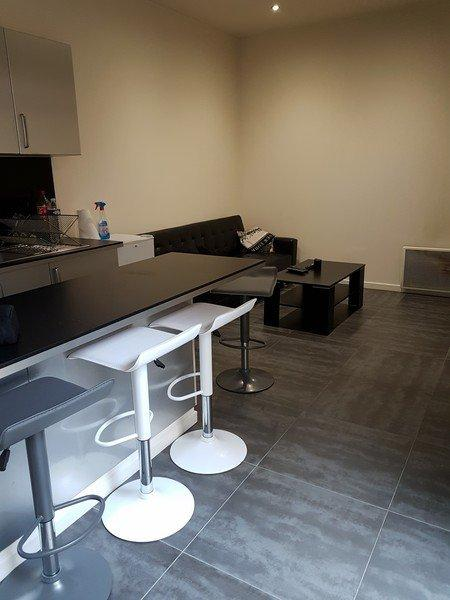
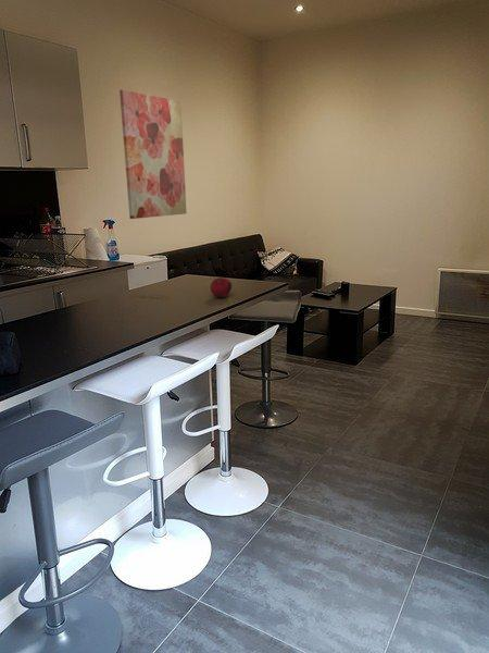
+ fruit (221, 286)
+ wall art (155, 158)
